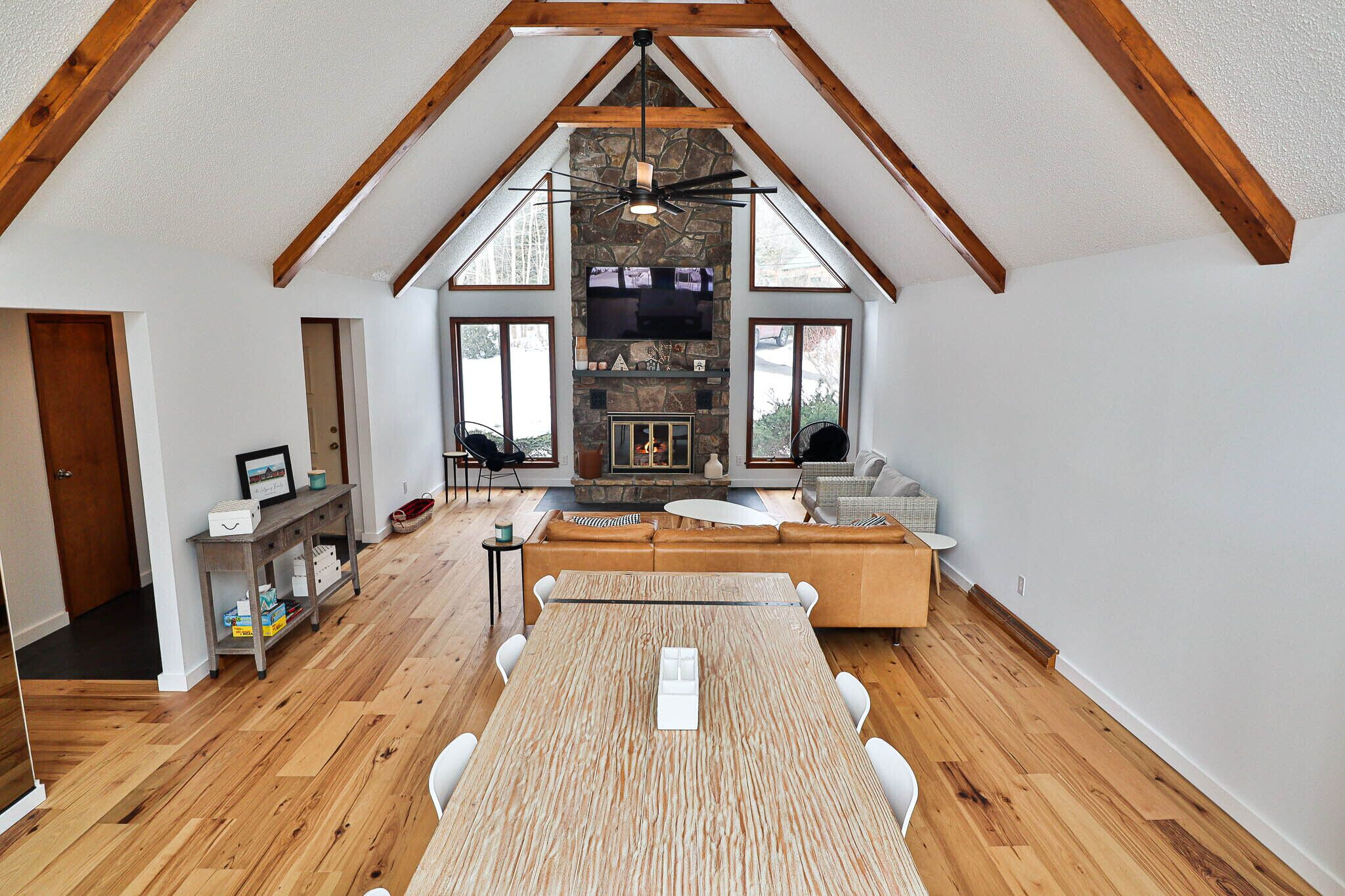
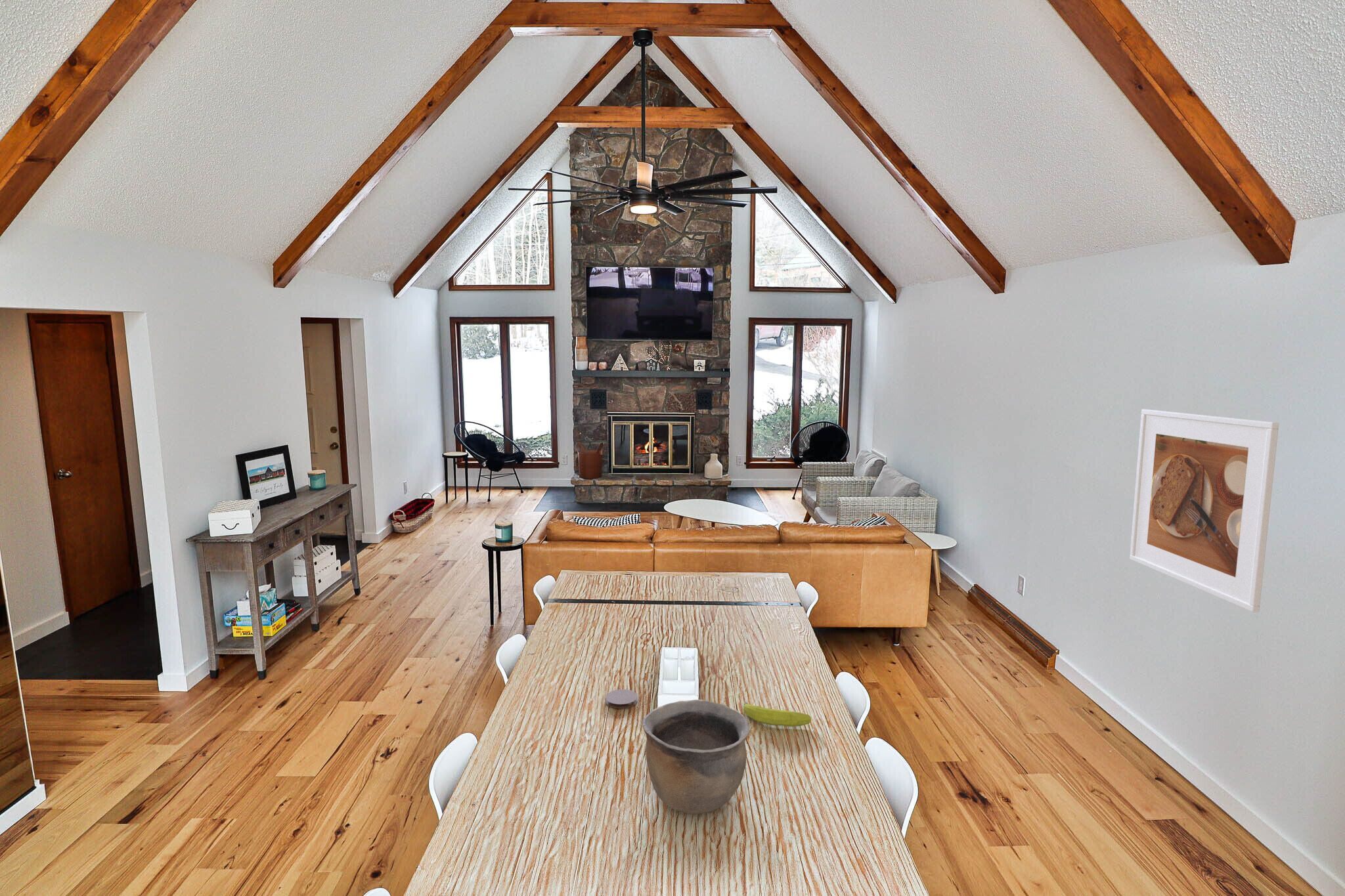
+ coaster (621, 698)
+ bowl (695, 758)
+ fruit (776, 710)
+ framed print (1194, 500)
